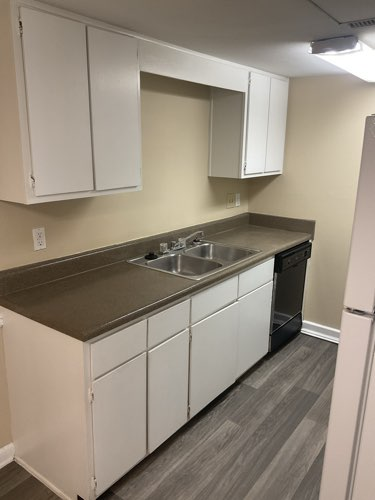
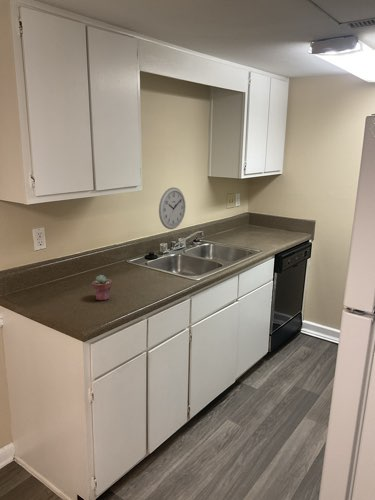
+ wall clock (173, 208)
+ potted succulent (102, 286)
